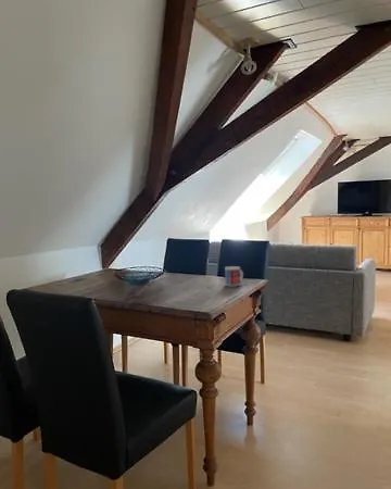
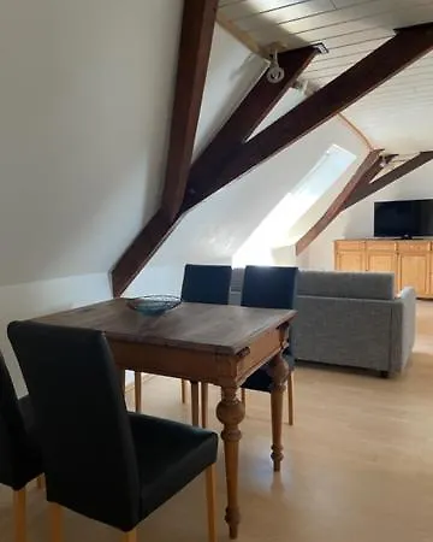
- mug (234, 275)
